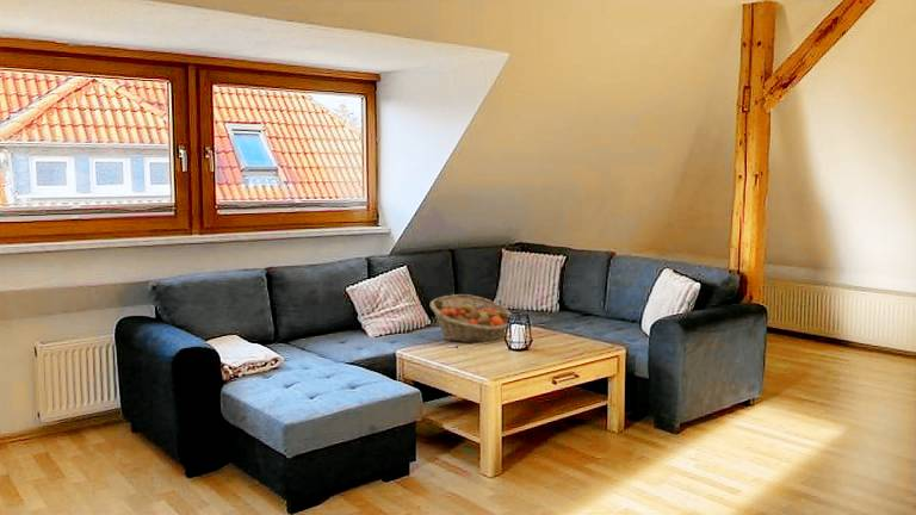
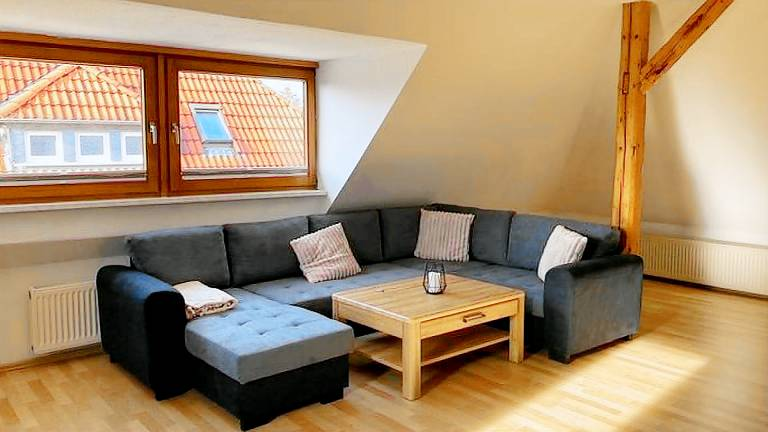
- fruit basket (471, 317)
